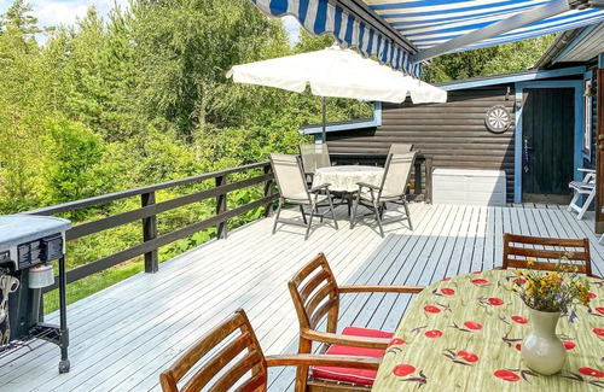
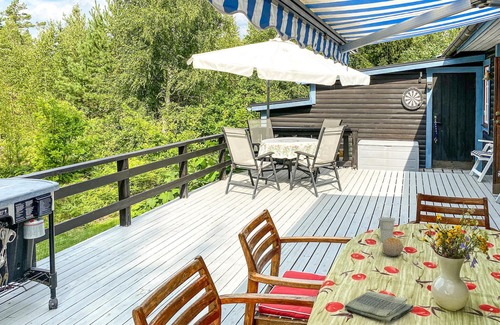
+ dish towel (379, 304)
+ fruit (392, 246)
+ cup (386, 229)
